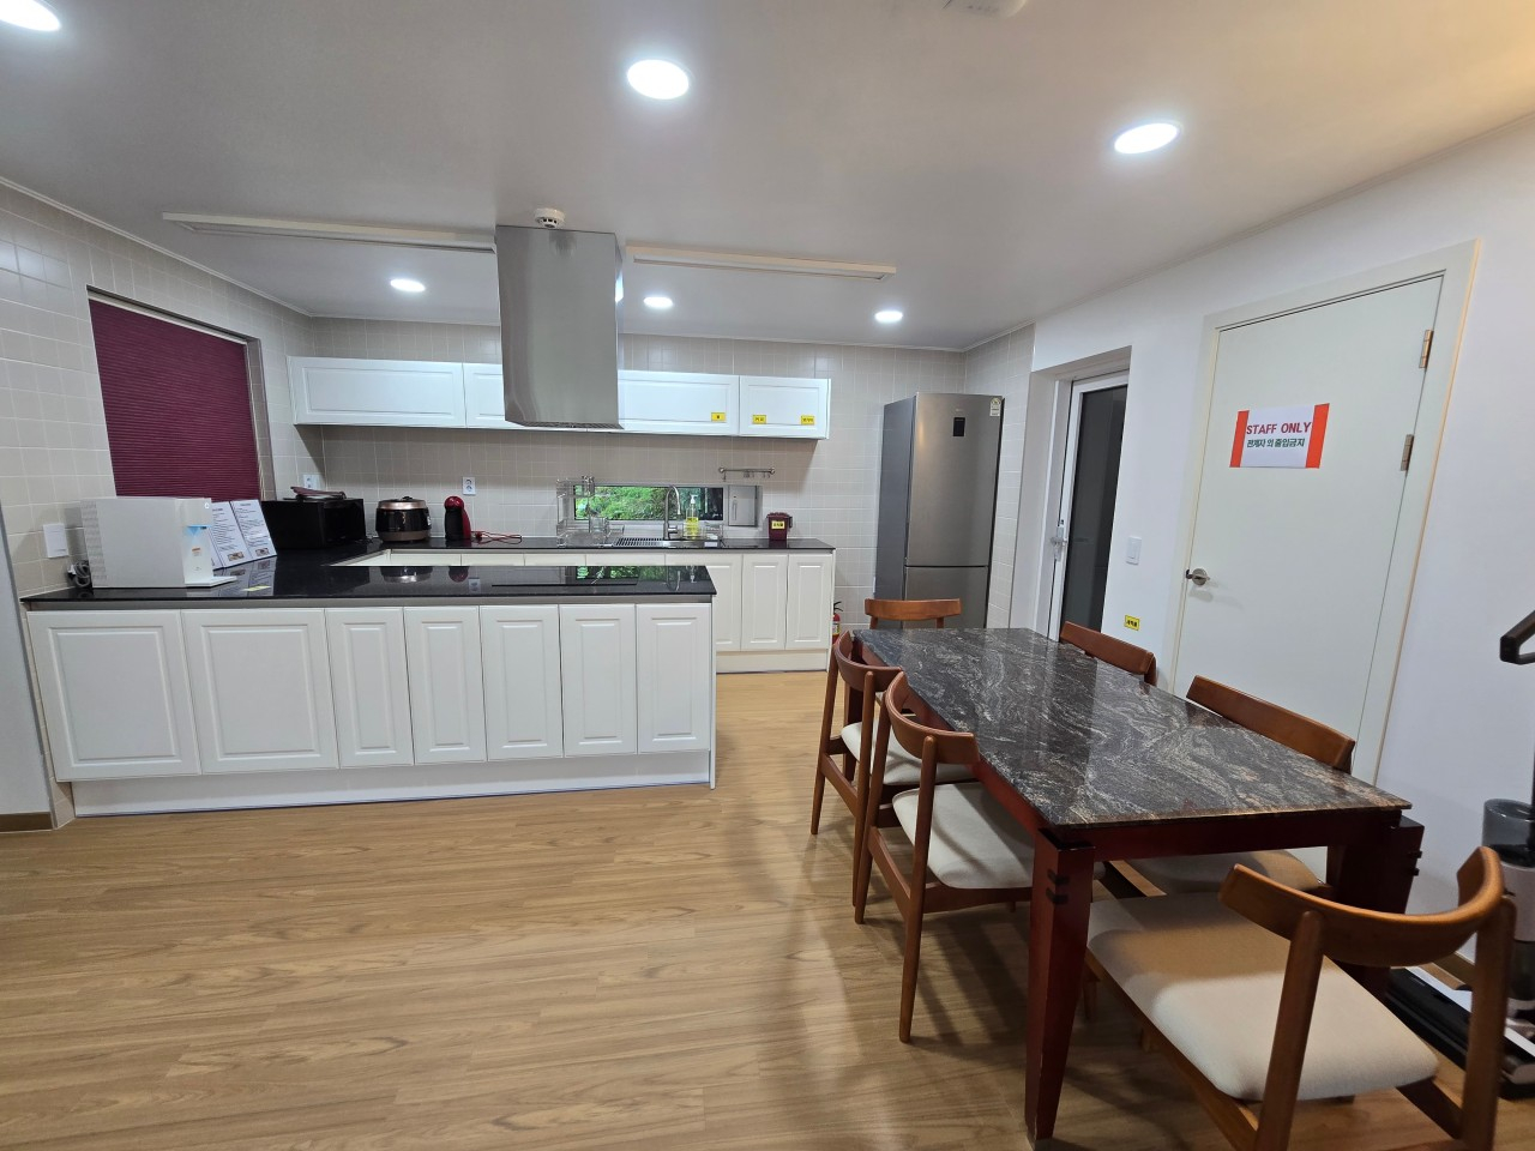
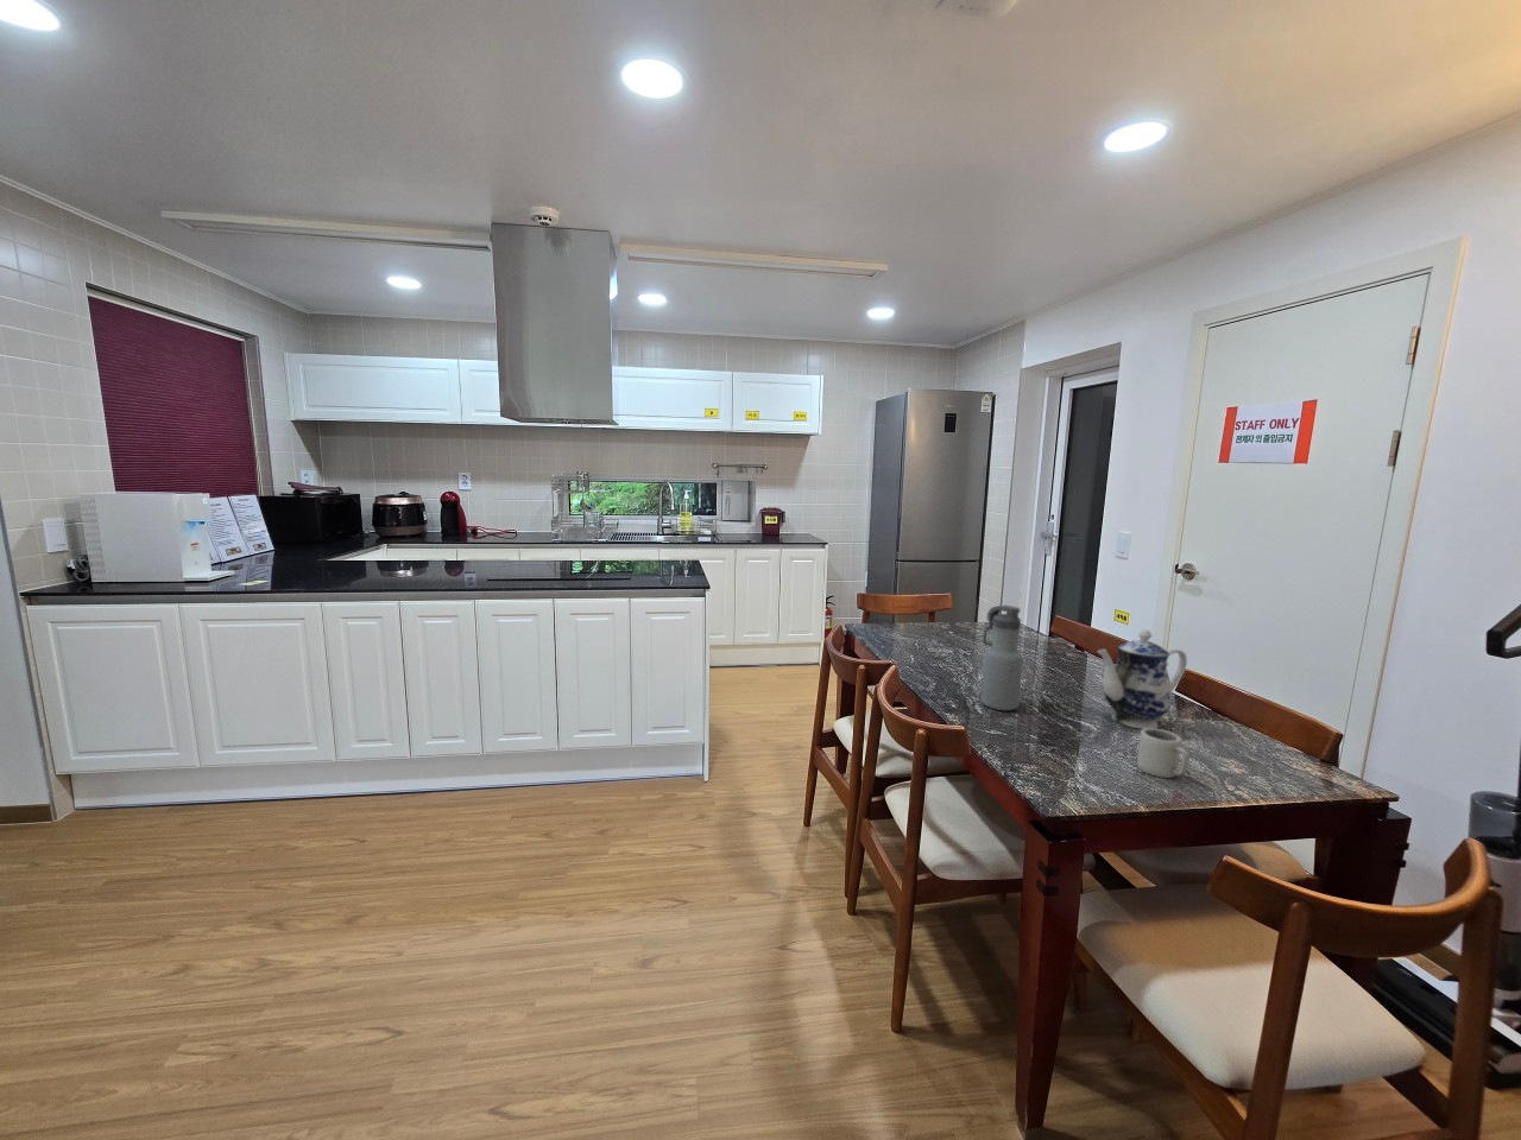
+ water bottle (1002, 655)
+ cup (1163, 754)
+ teapot (1140, 675)
